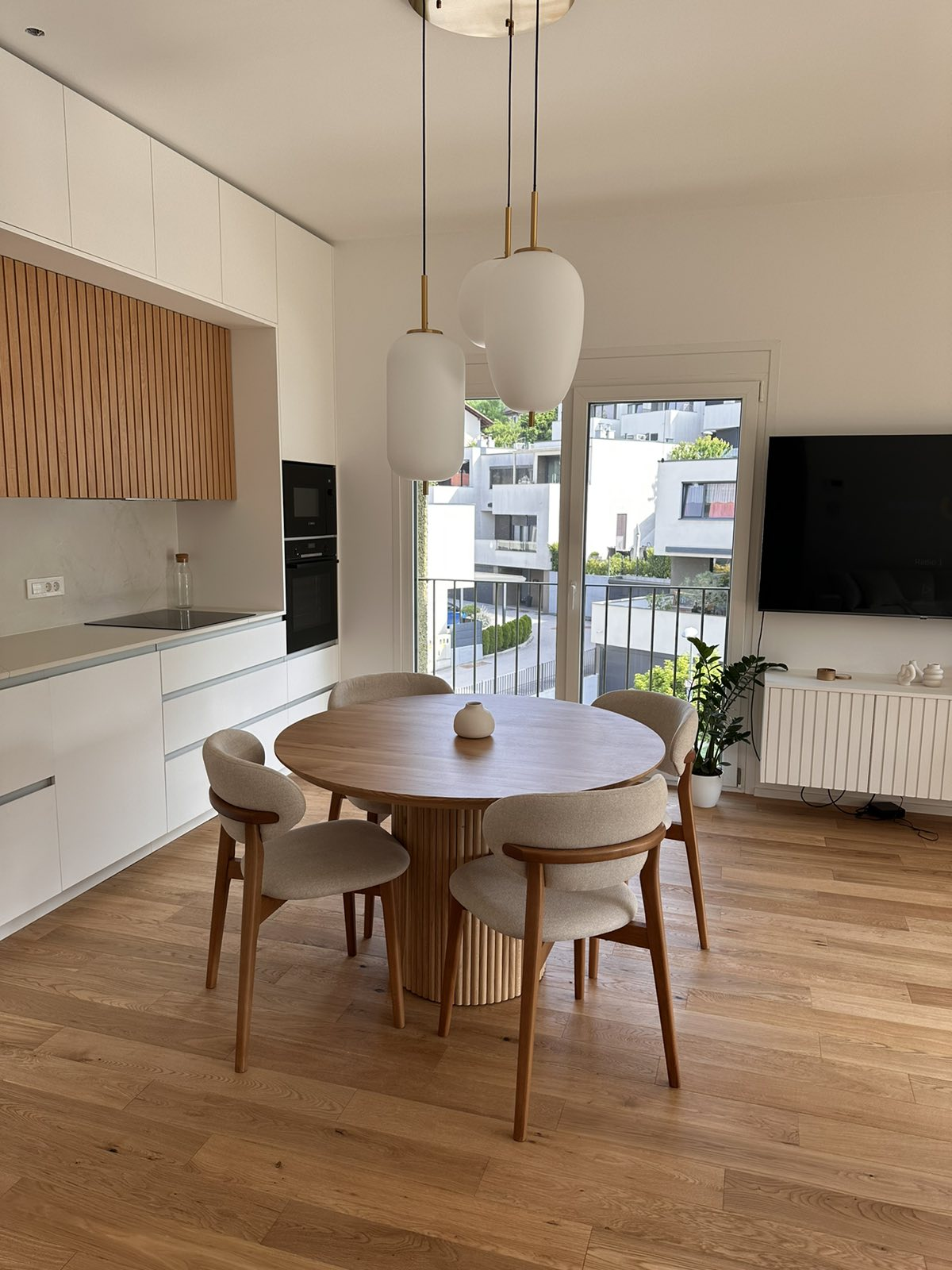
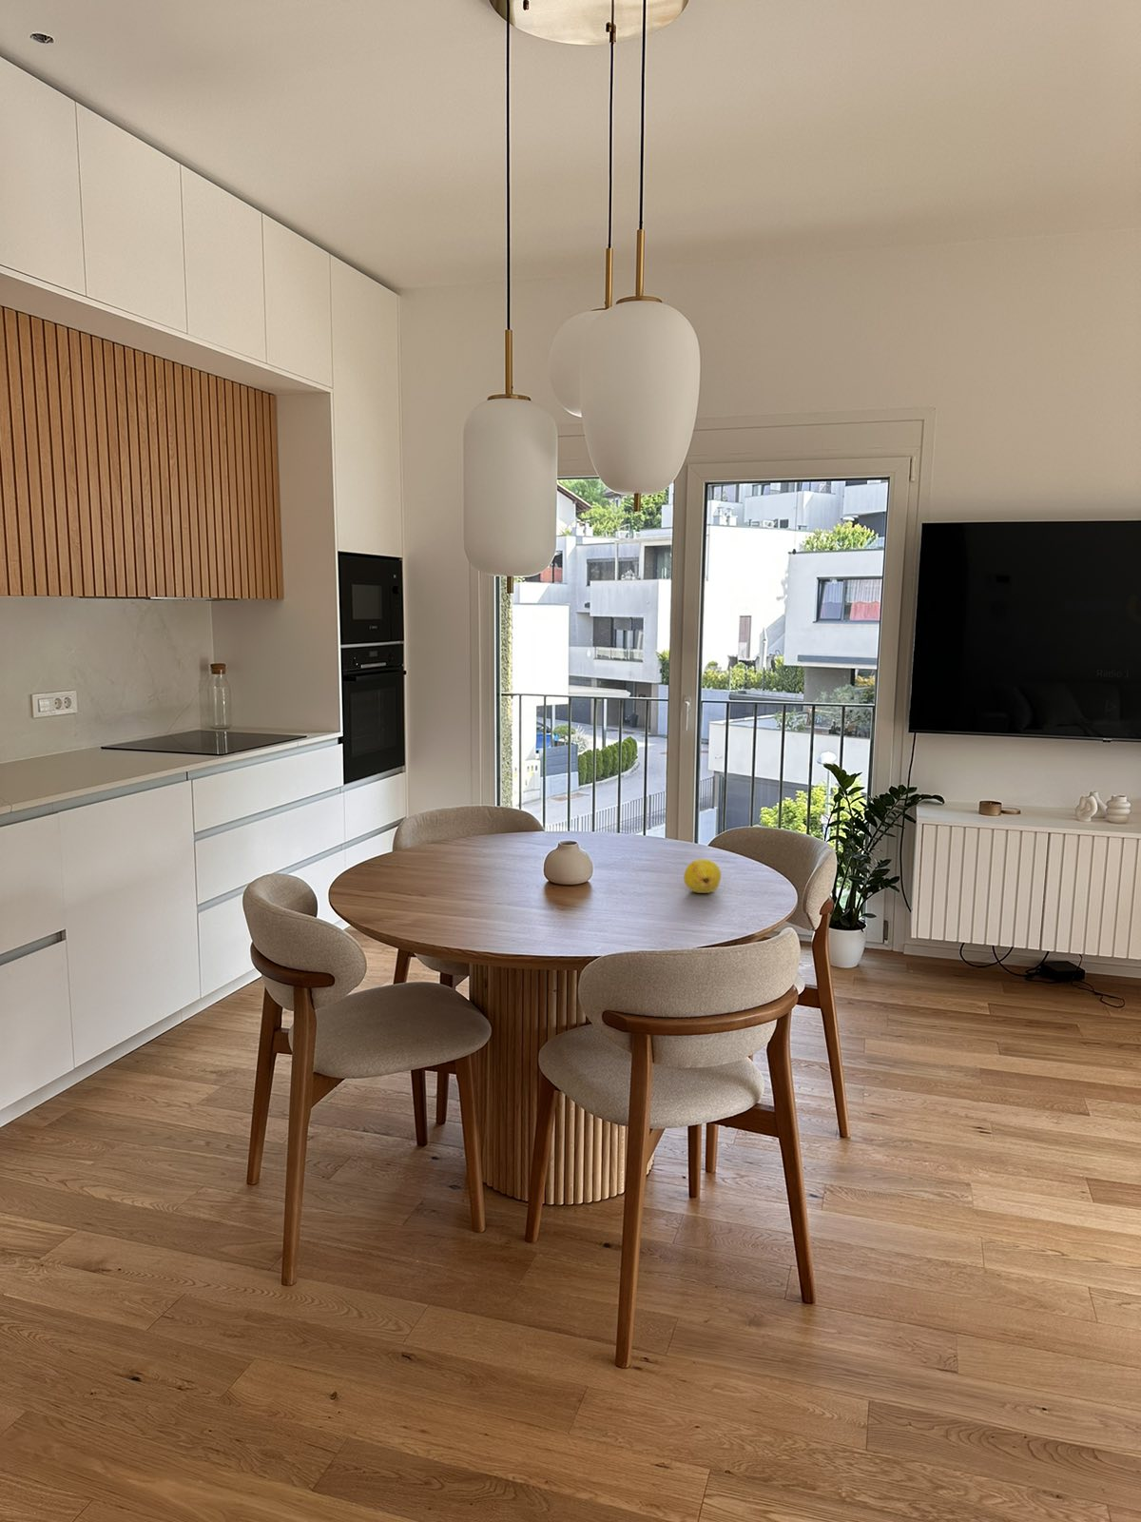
+ fruit (702, 876)
